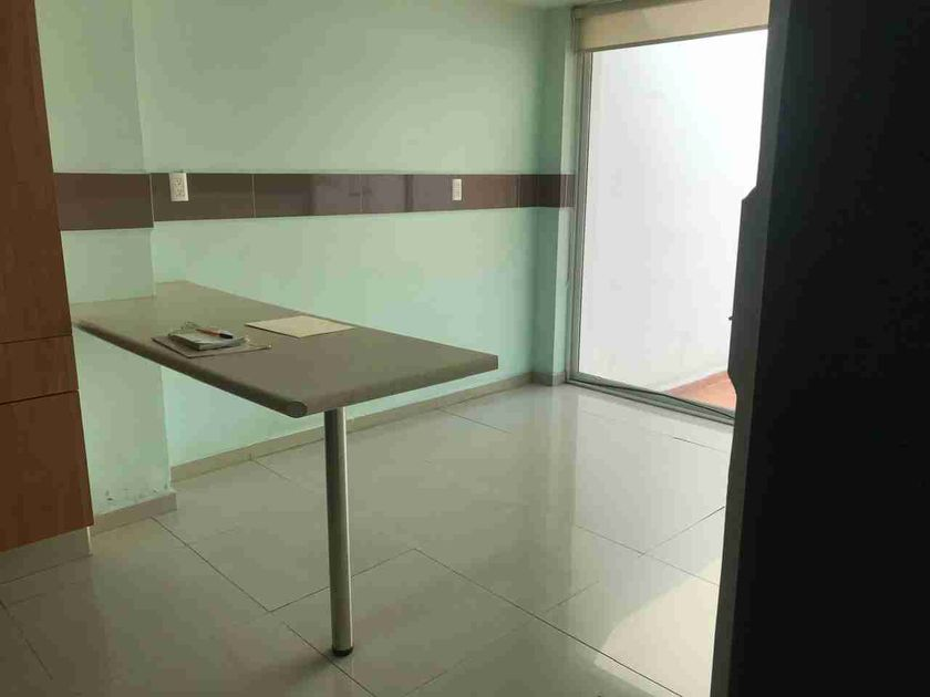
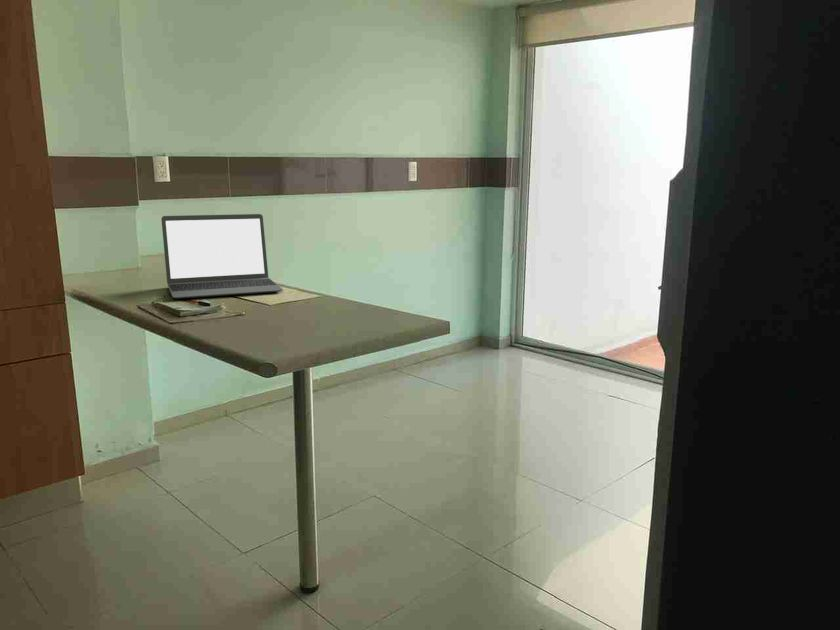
+ laptop (221, 253)
